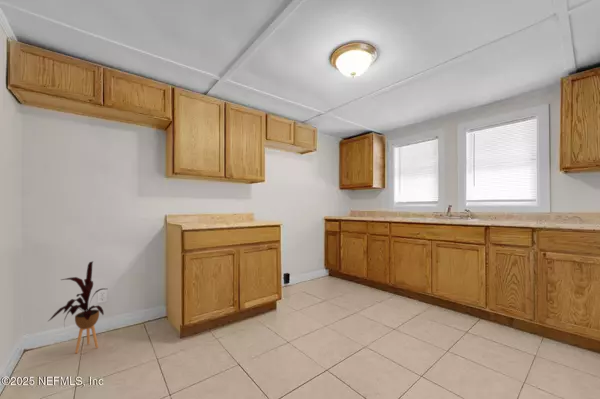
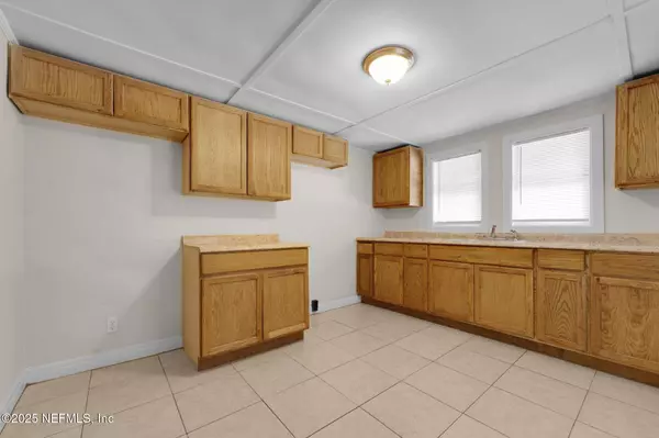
- house plant (80, 306)
